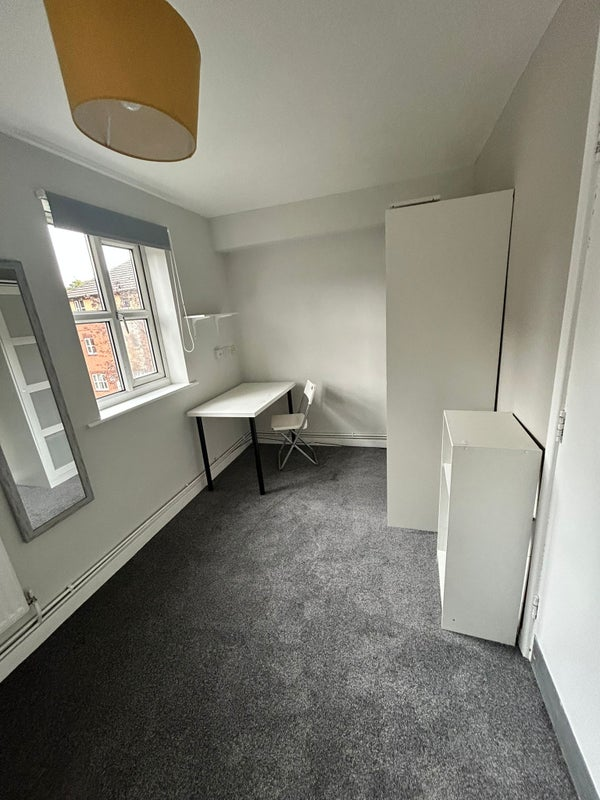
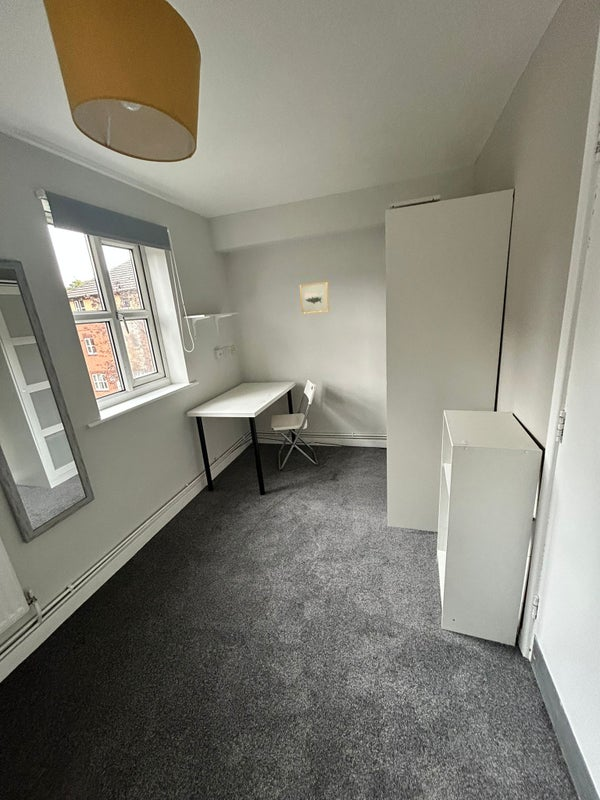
+ wall art (314, 298)
